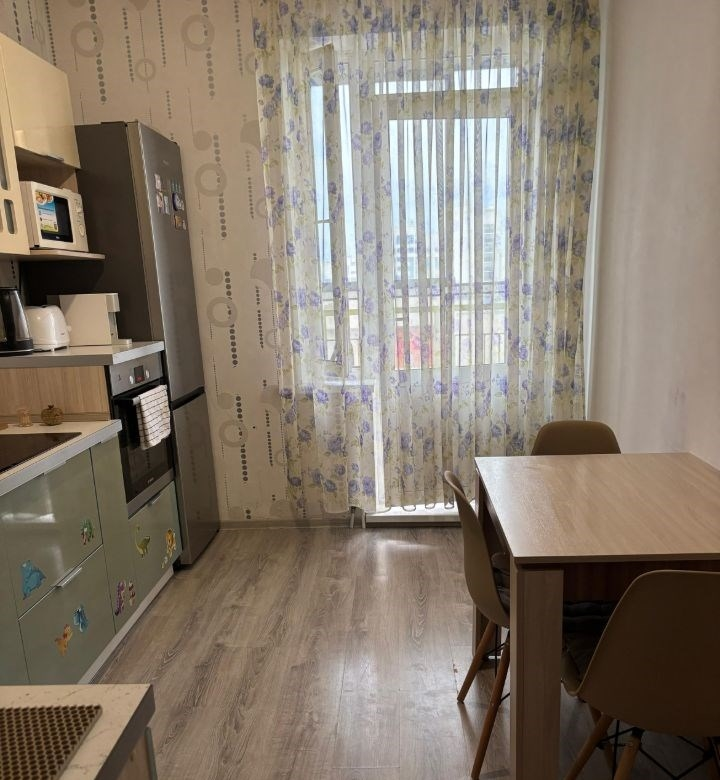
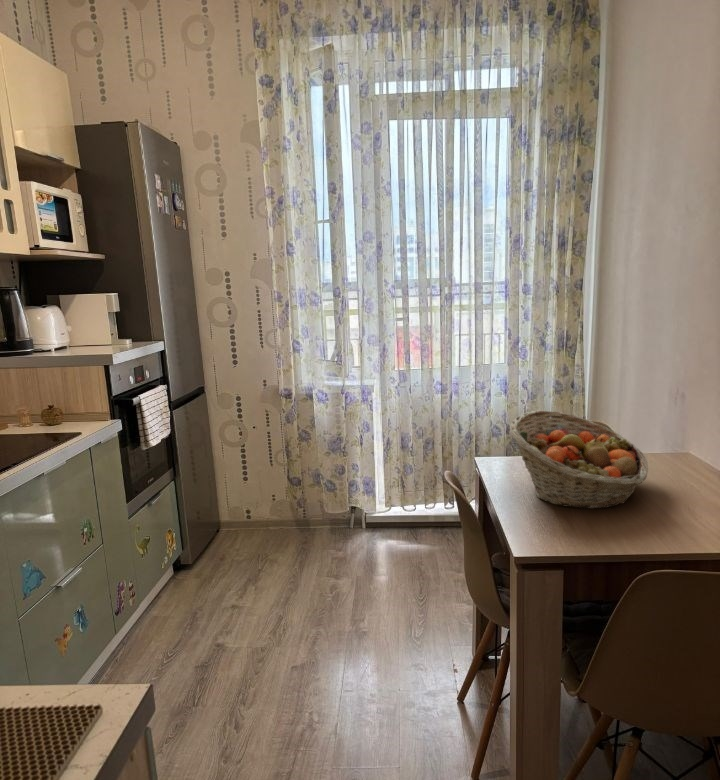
+ fruit basket (577, 455)
